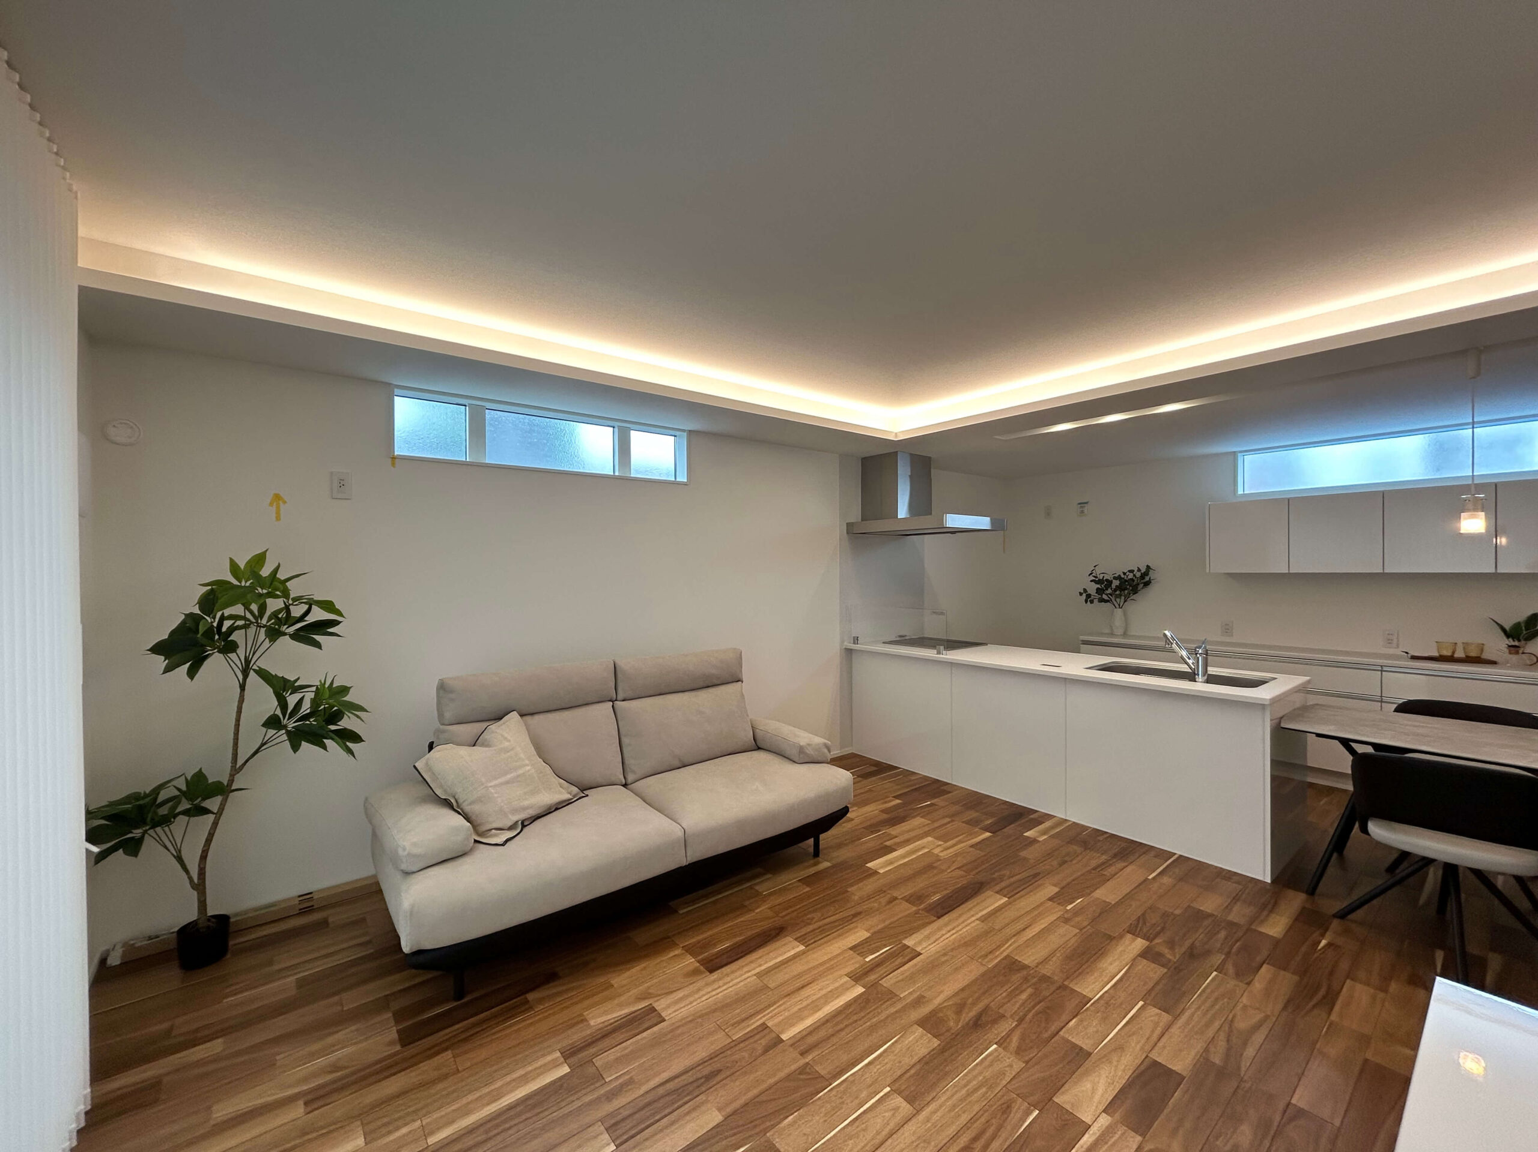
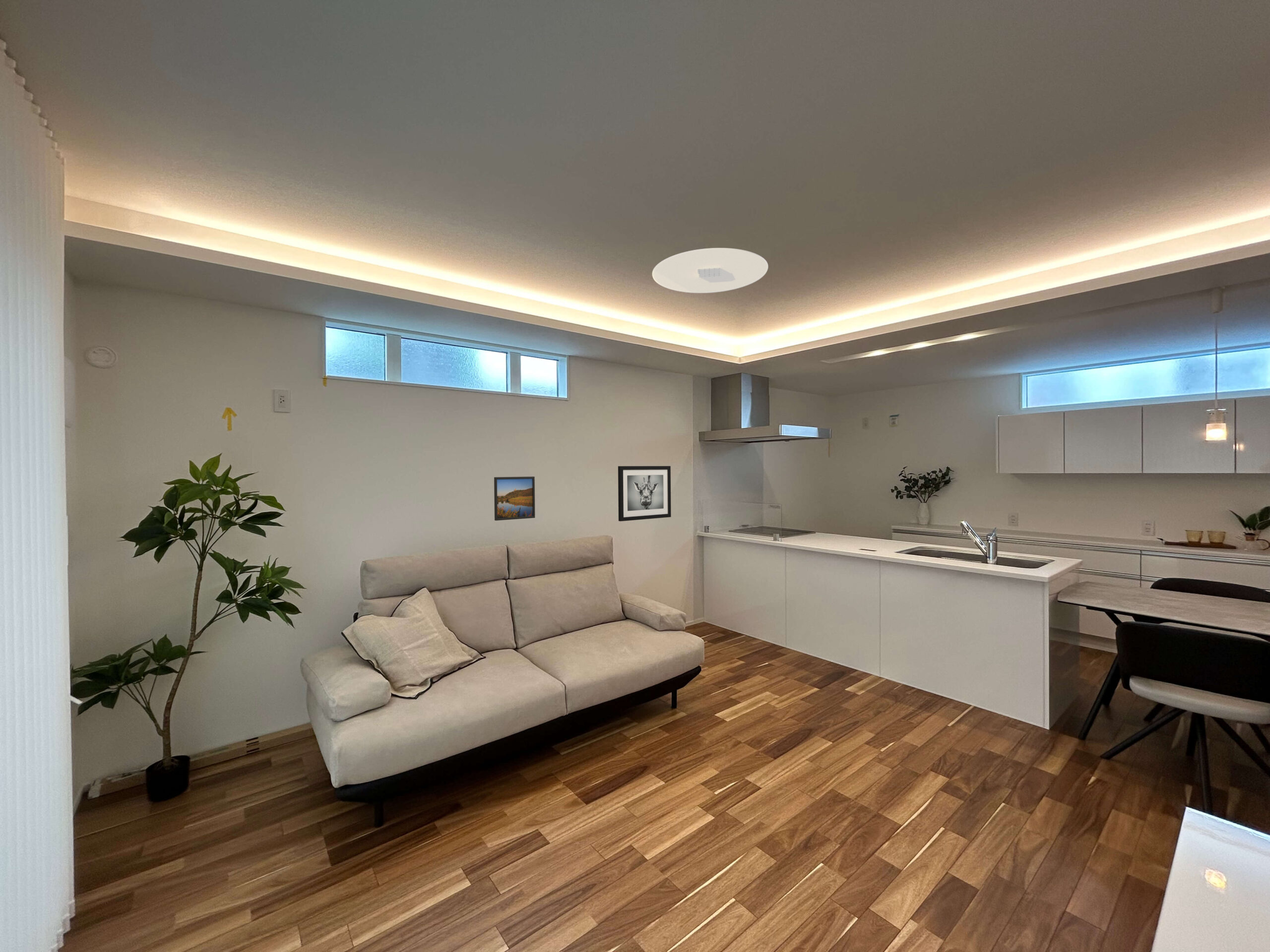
+ wall art (645, 492)
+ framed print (515, 498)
+ ceiling light (709, 267)
